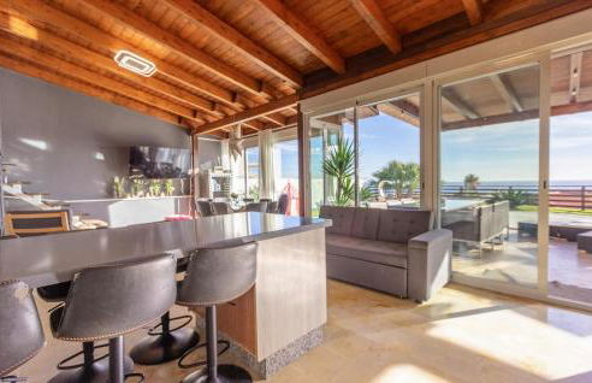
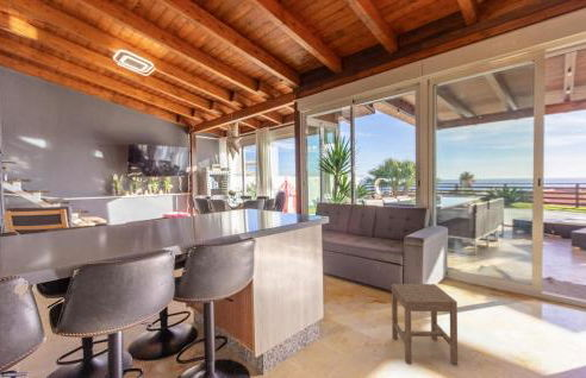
+ stool (431, 320)
